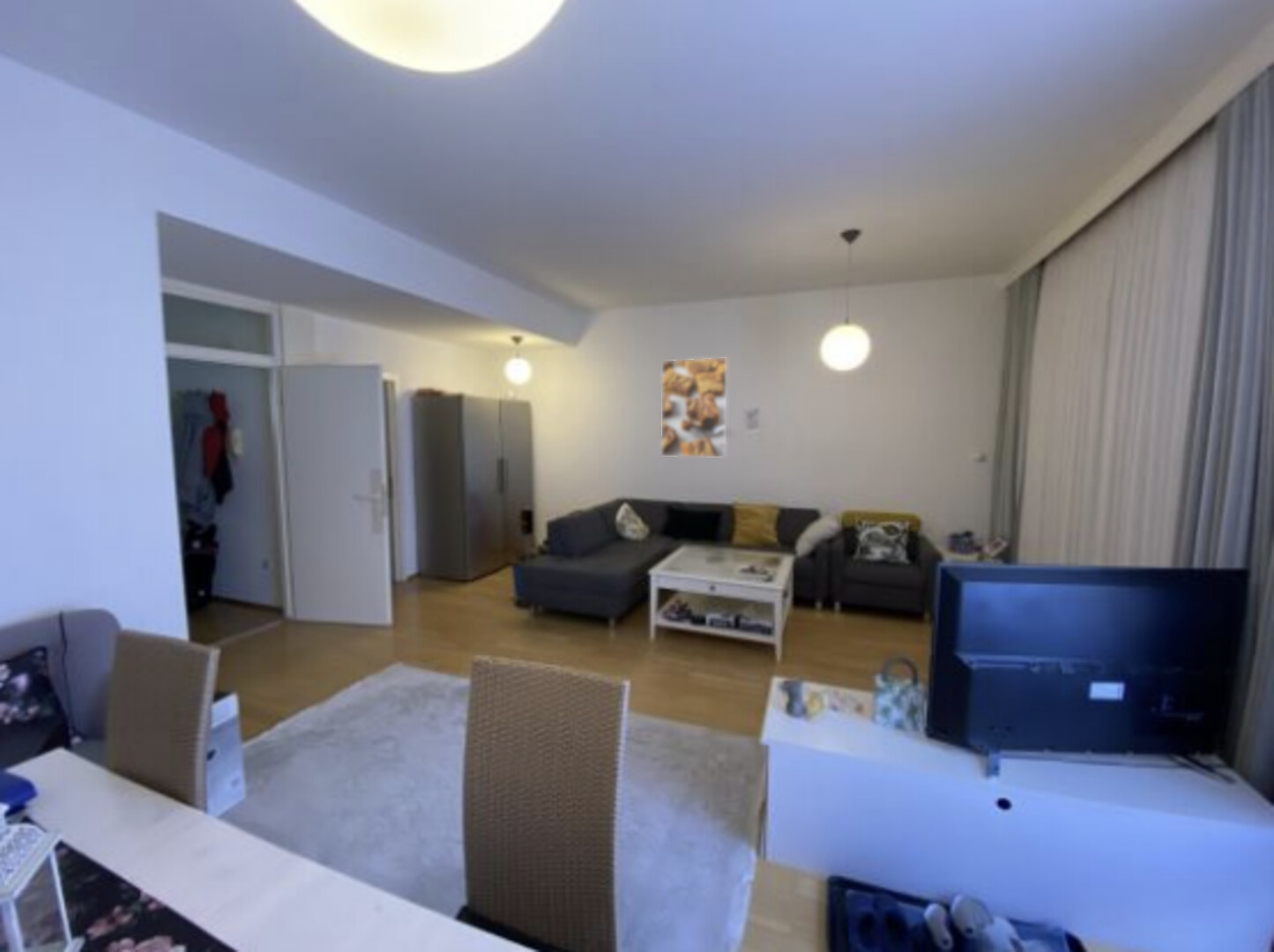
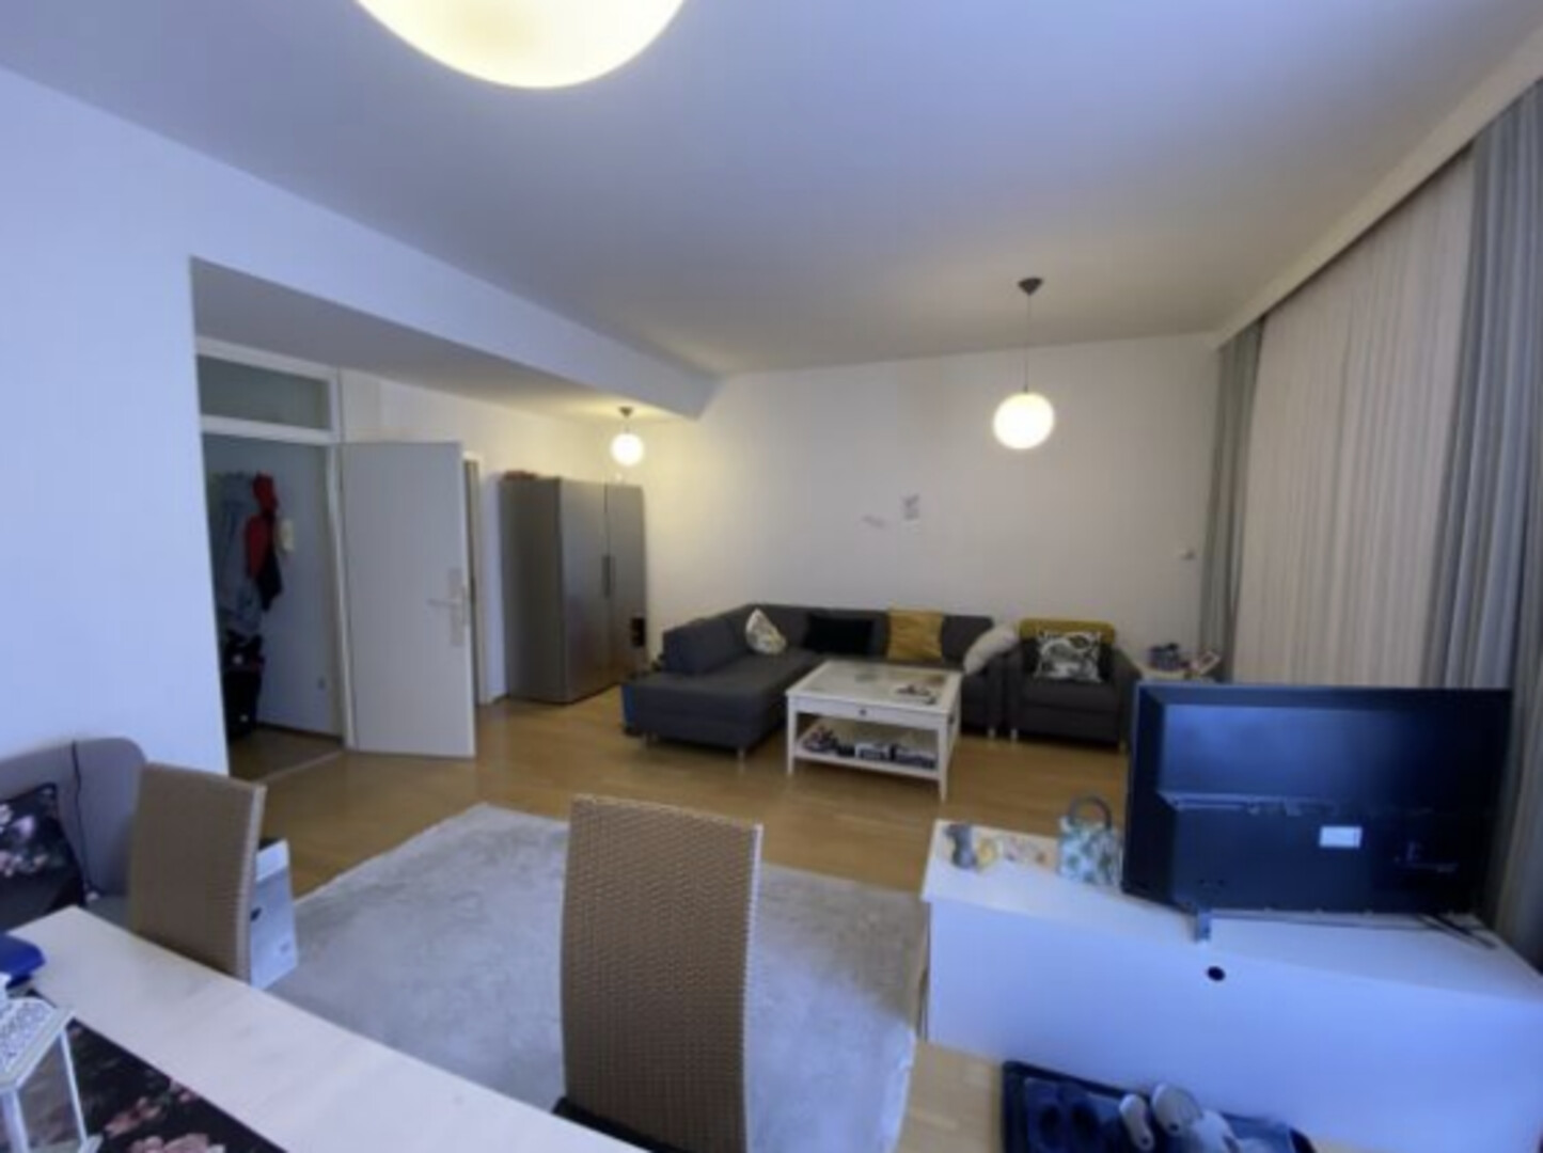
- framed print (693, 408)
